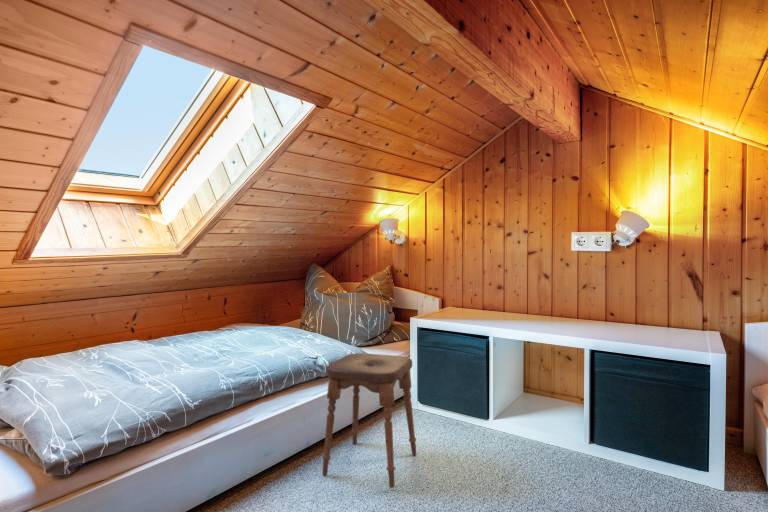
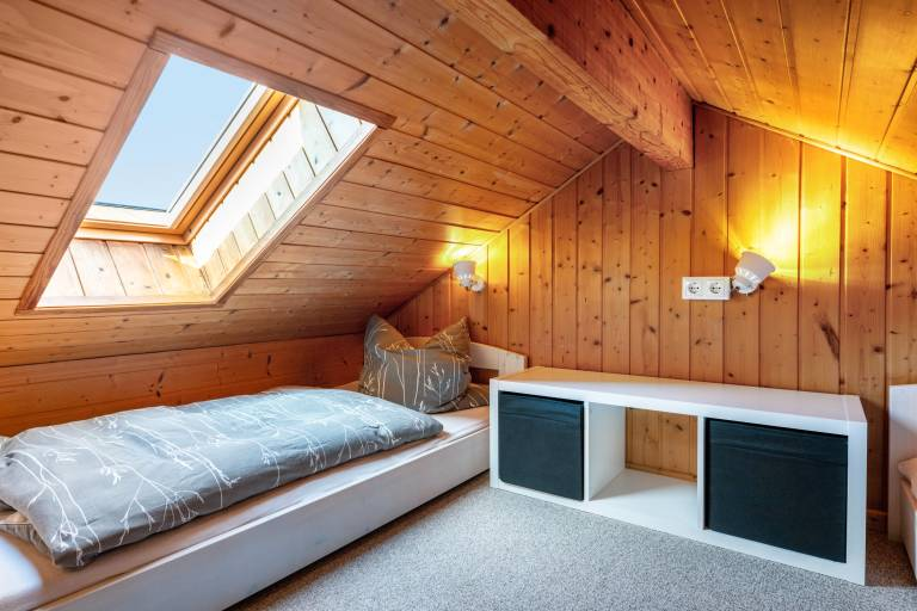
- stool (358, 413)
